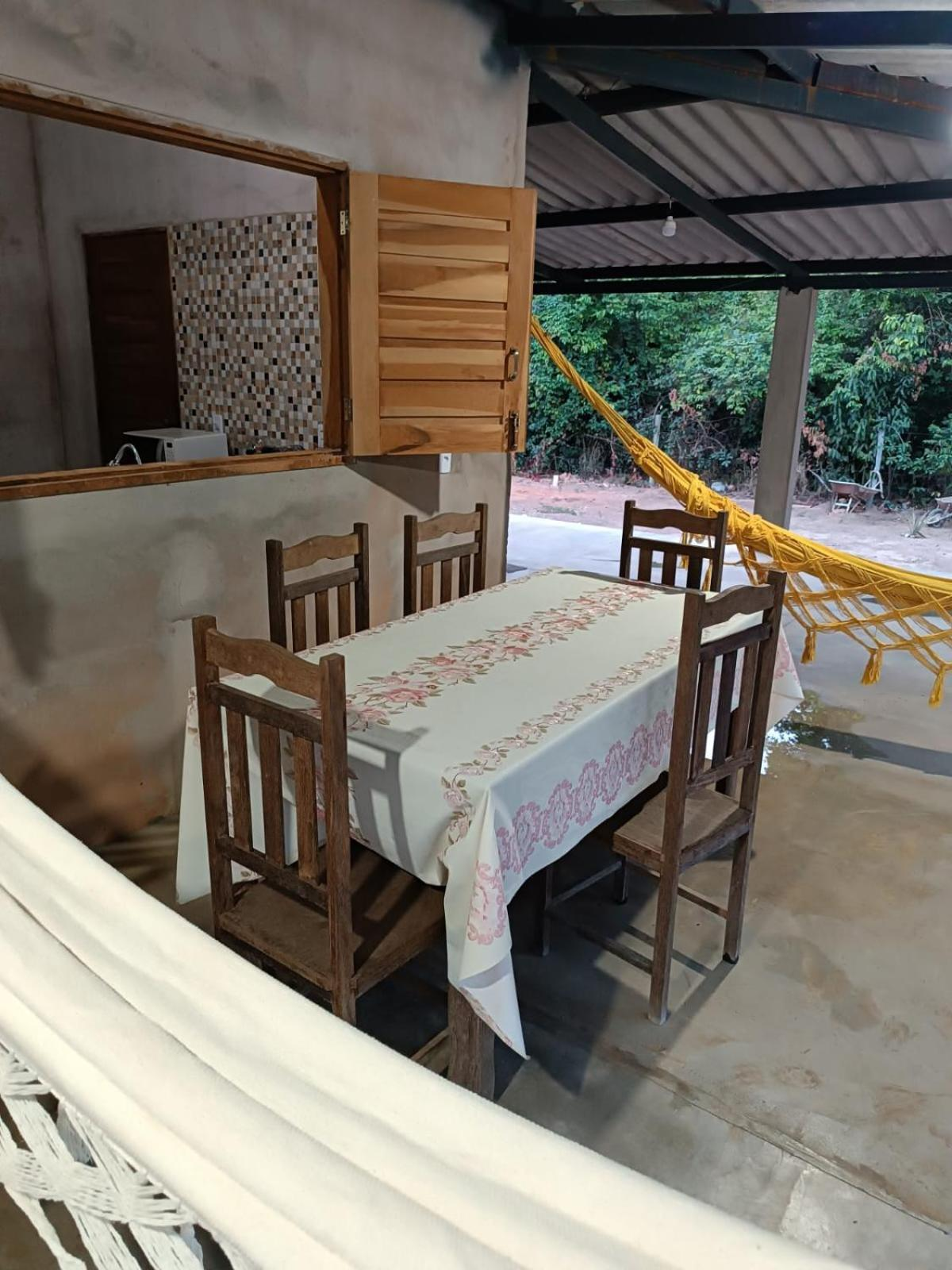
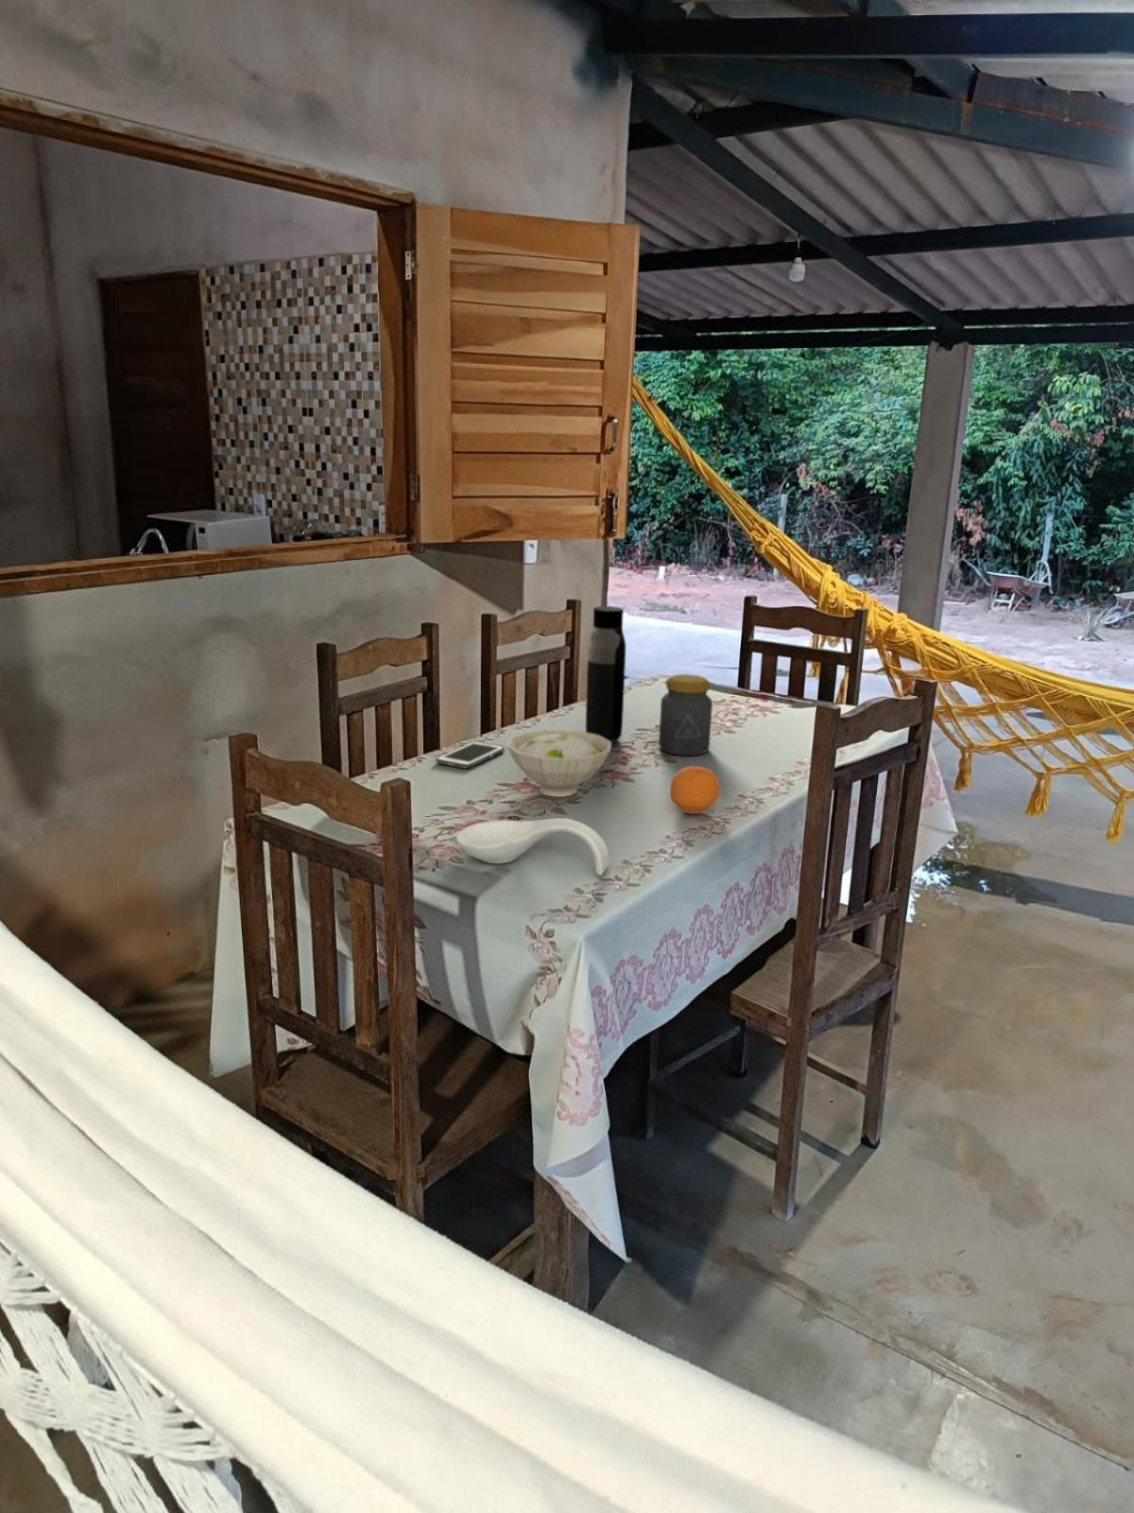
+ cell phone (471, 754)
+ jar (685, 714)
+ water bottle (606, 675)
+ fruit (694, 790)
+ spoon rest (532, 839)
+ bowl (559, 764)
